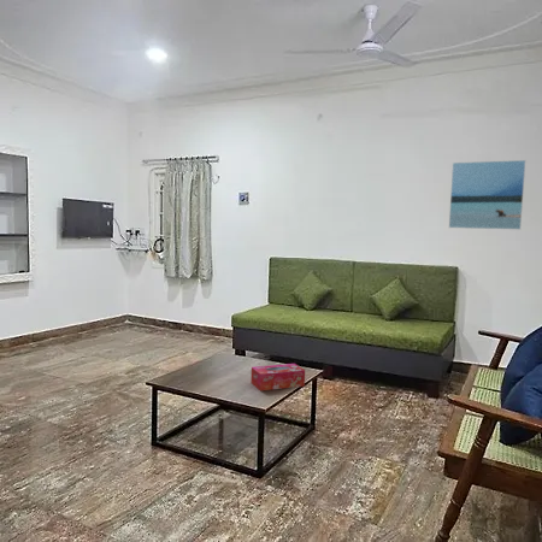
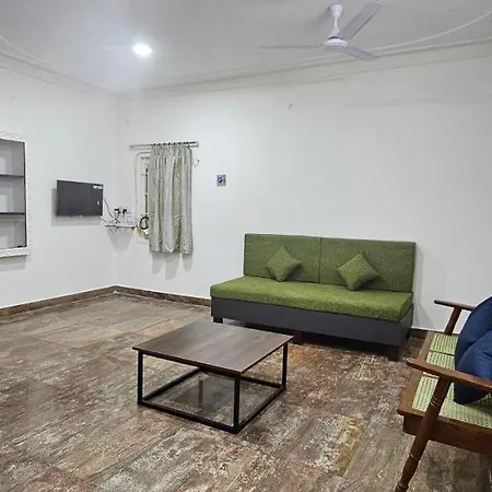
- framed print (485, 195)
- tissue box (277, 376)
